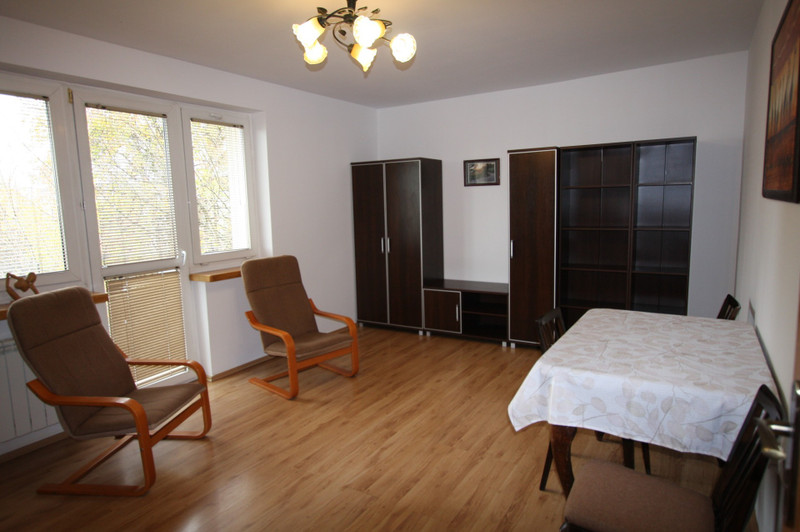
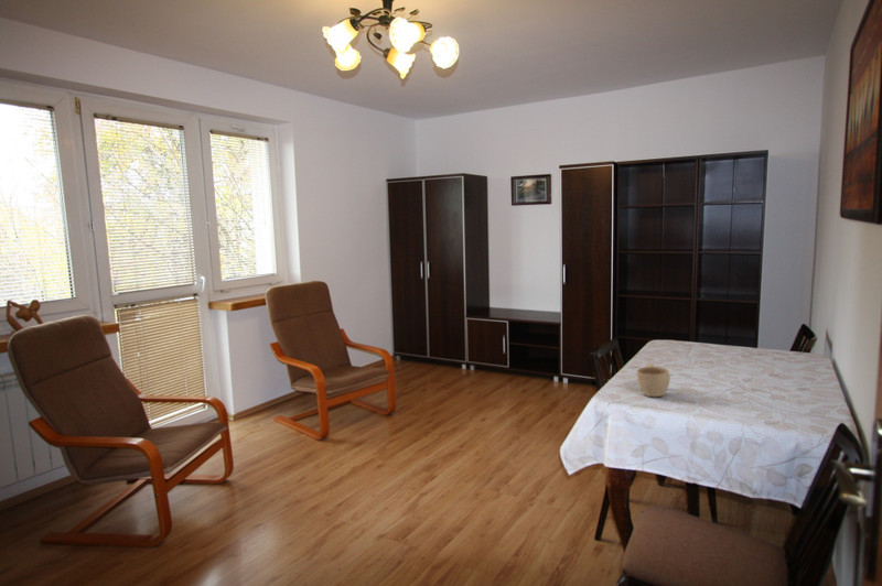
+ cup (653, 380)
